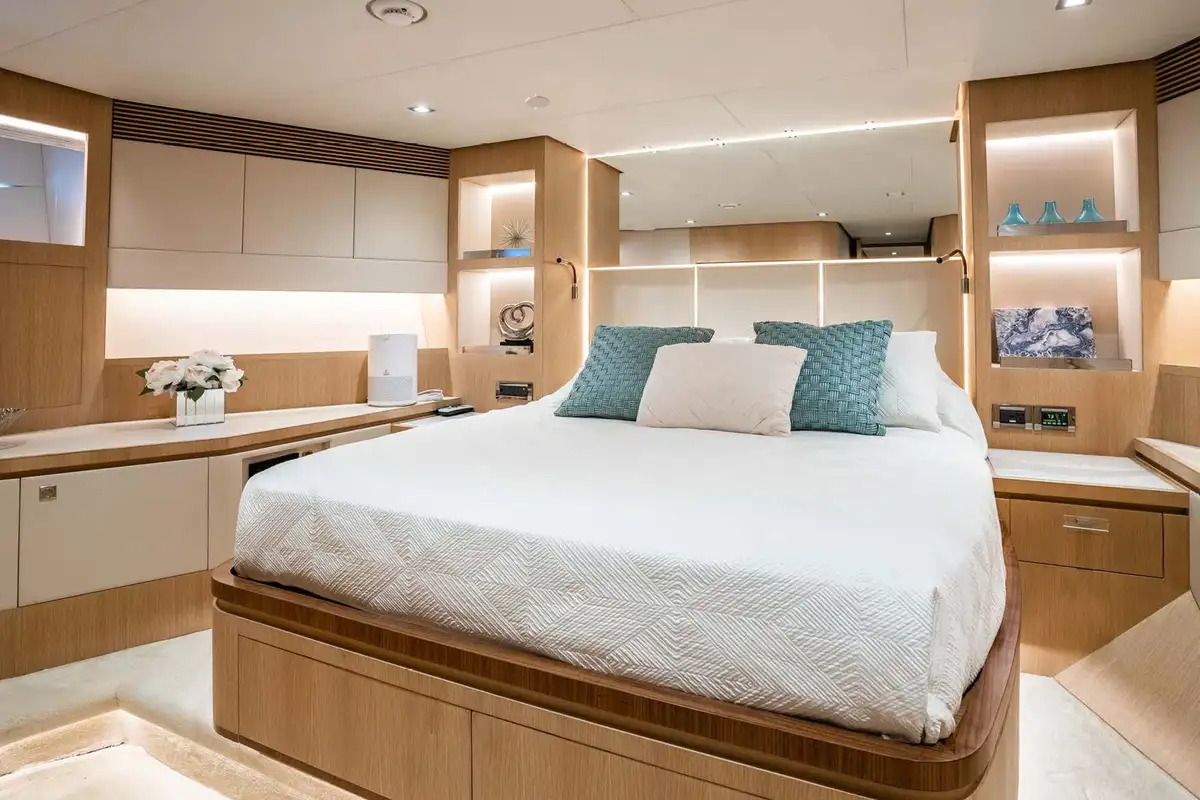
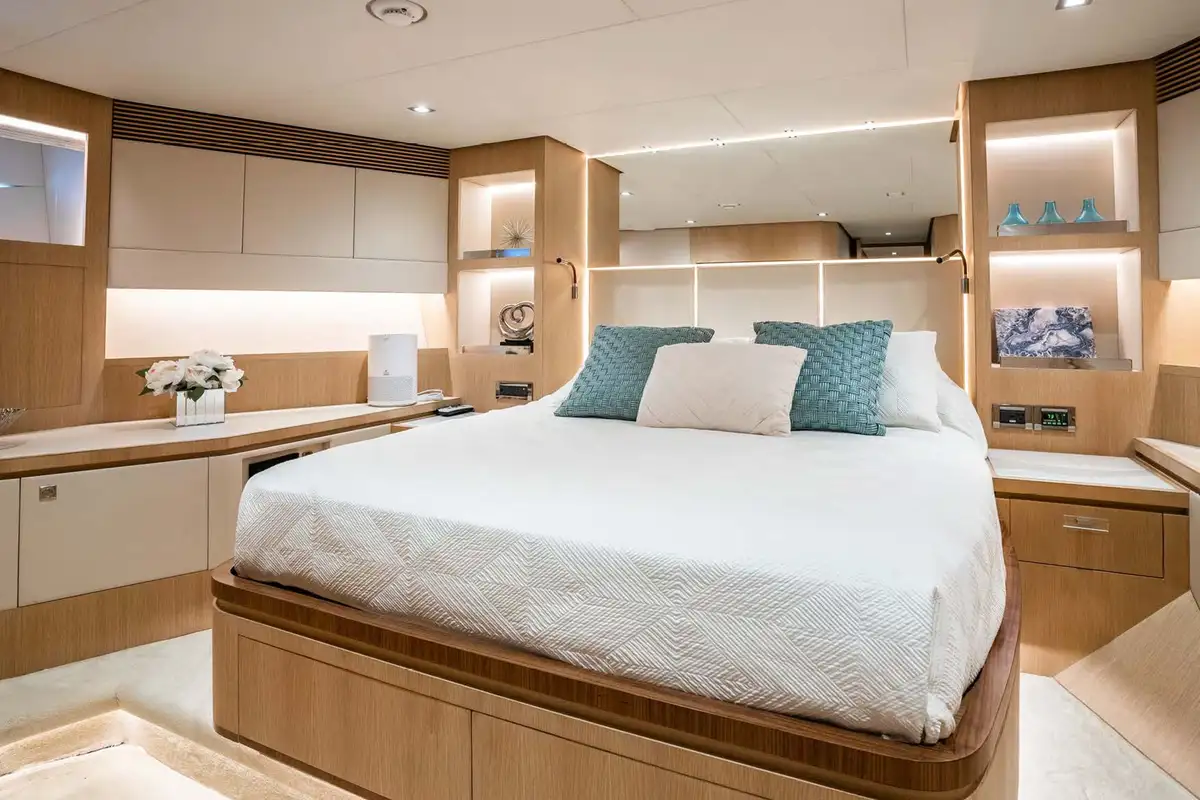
- recessed light (537, 101)
